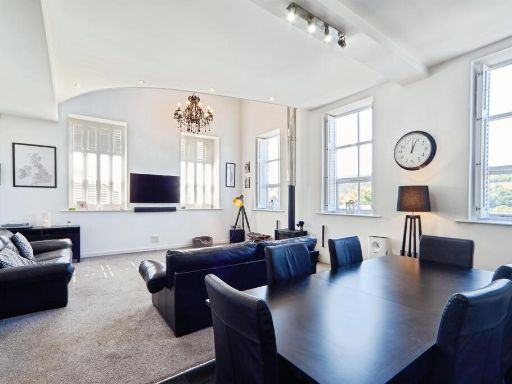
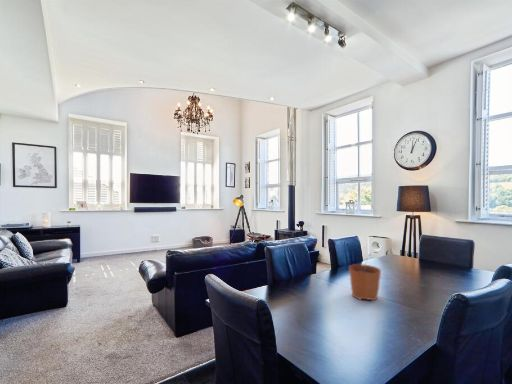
+ plant pot (364, 275)
